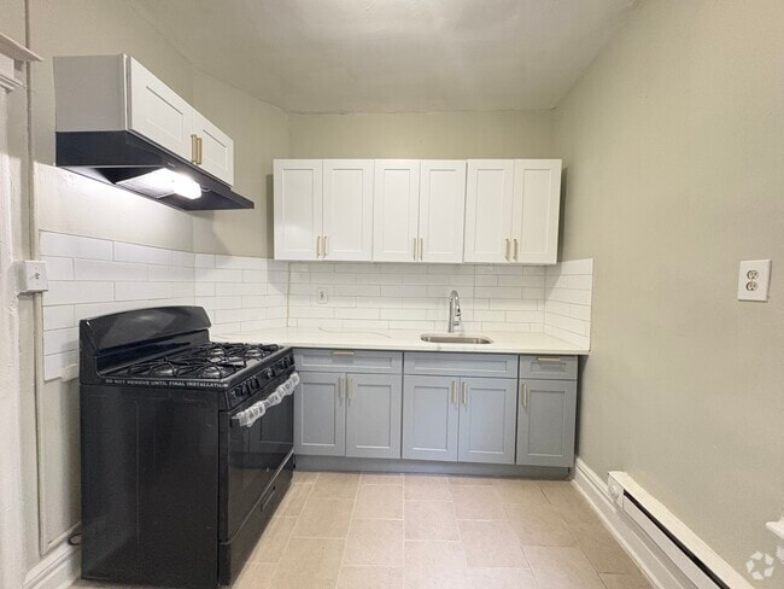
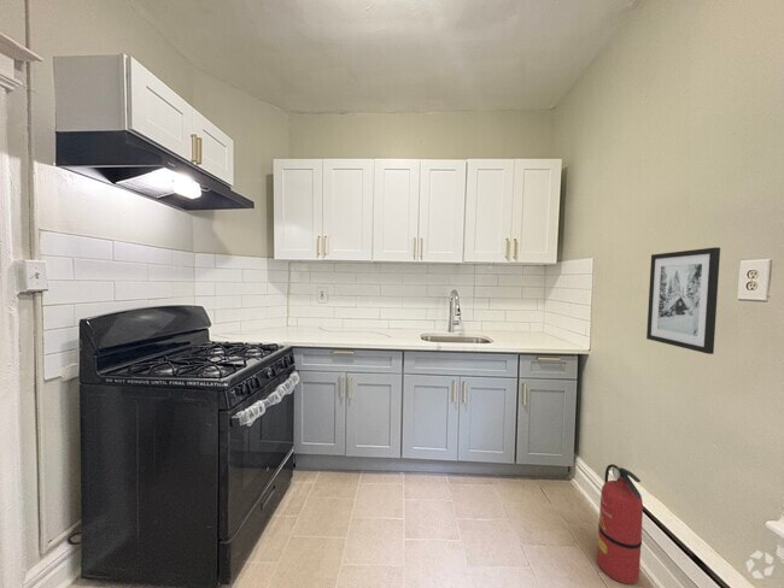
+ wall art (678, 299)
+ fire extinguisher (619, 517)
